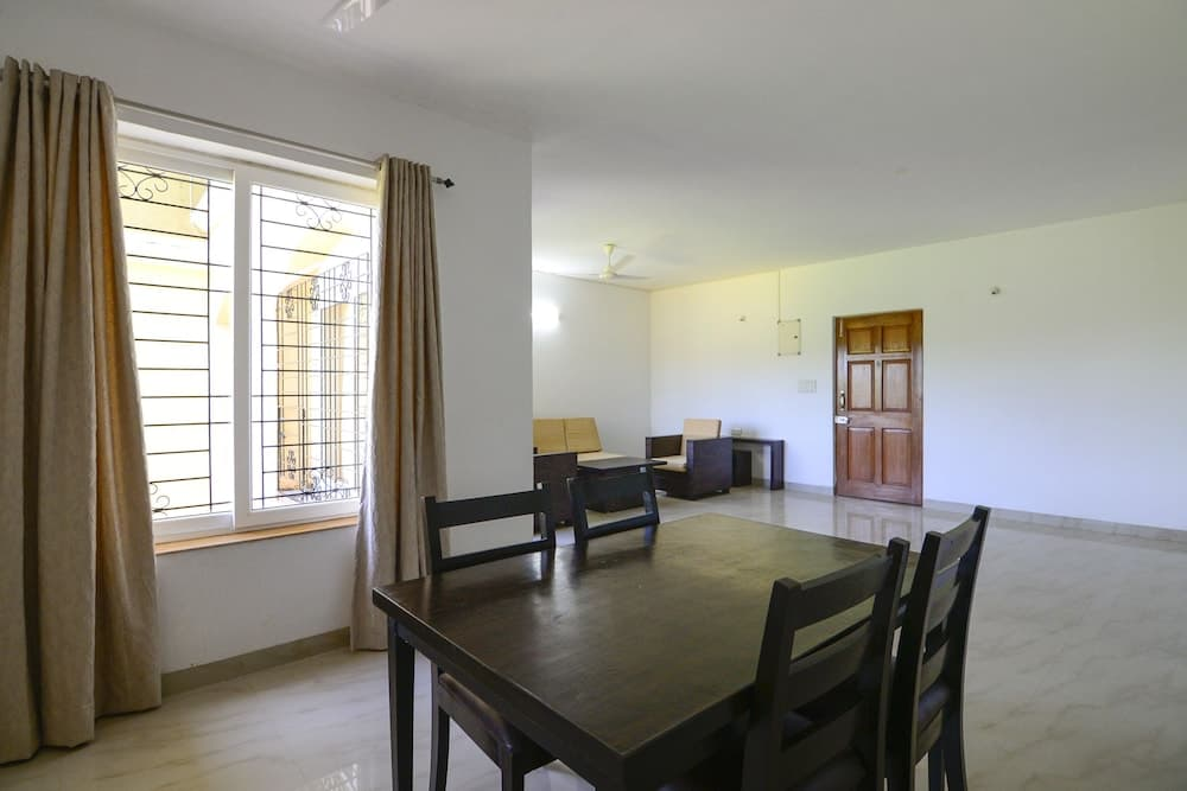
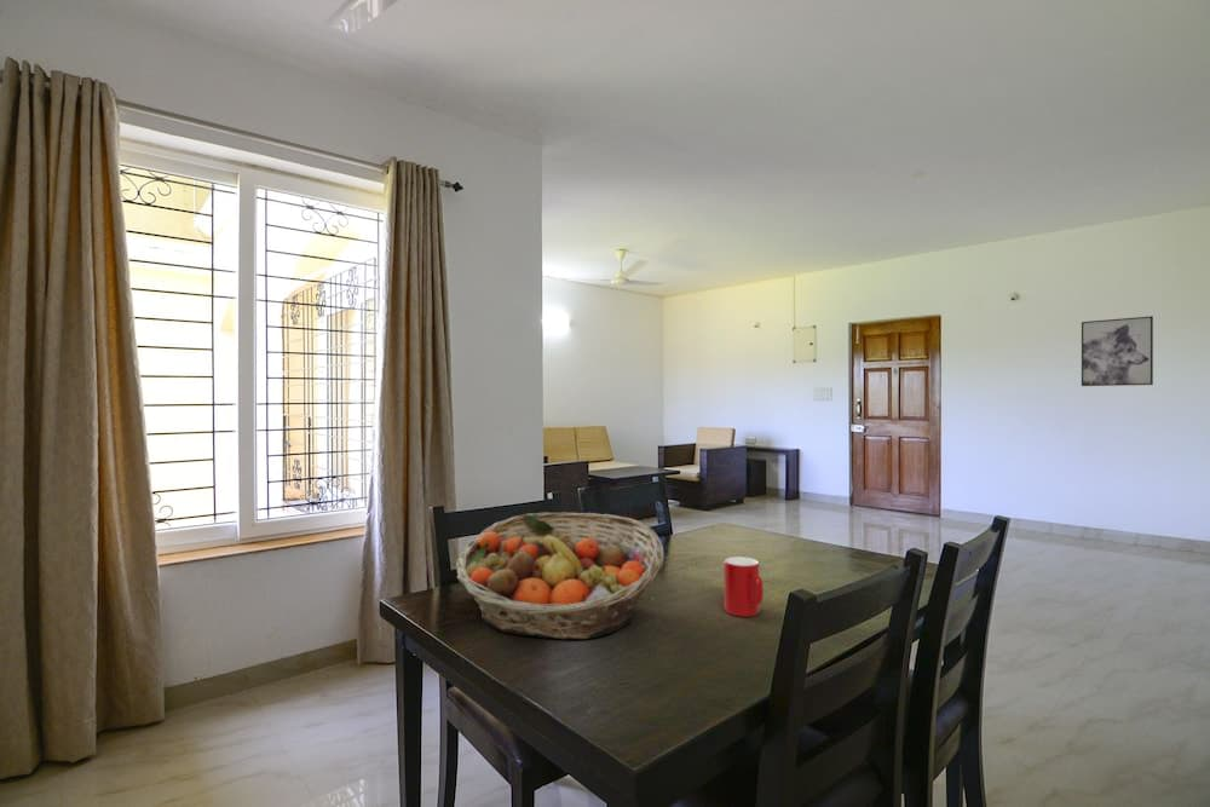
+ cup (743, 588)
+ fruit basket (559, 569)
+ wall art (1116, 352)
